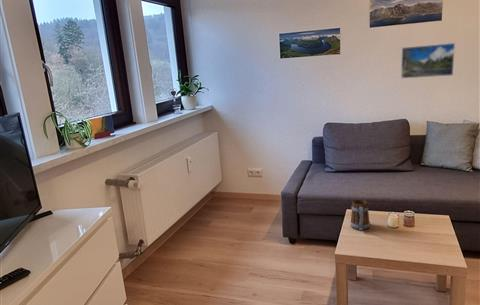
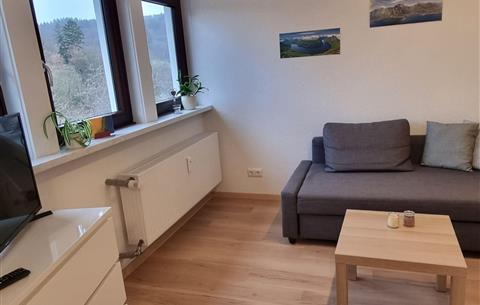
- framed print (426, 61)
- mug (360, 216)
